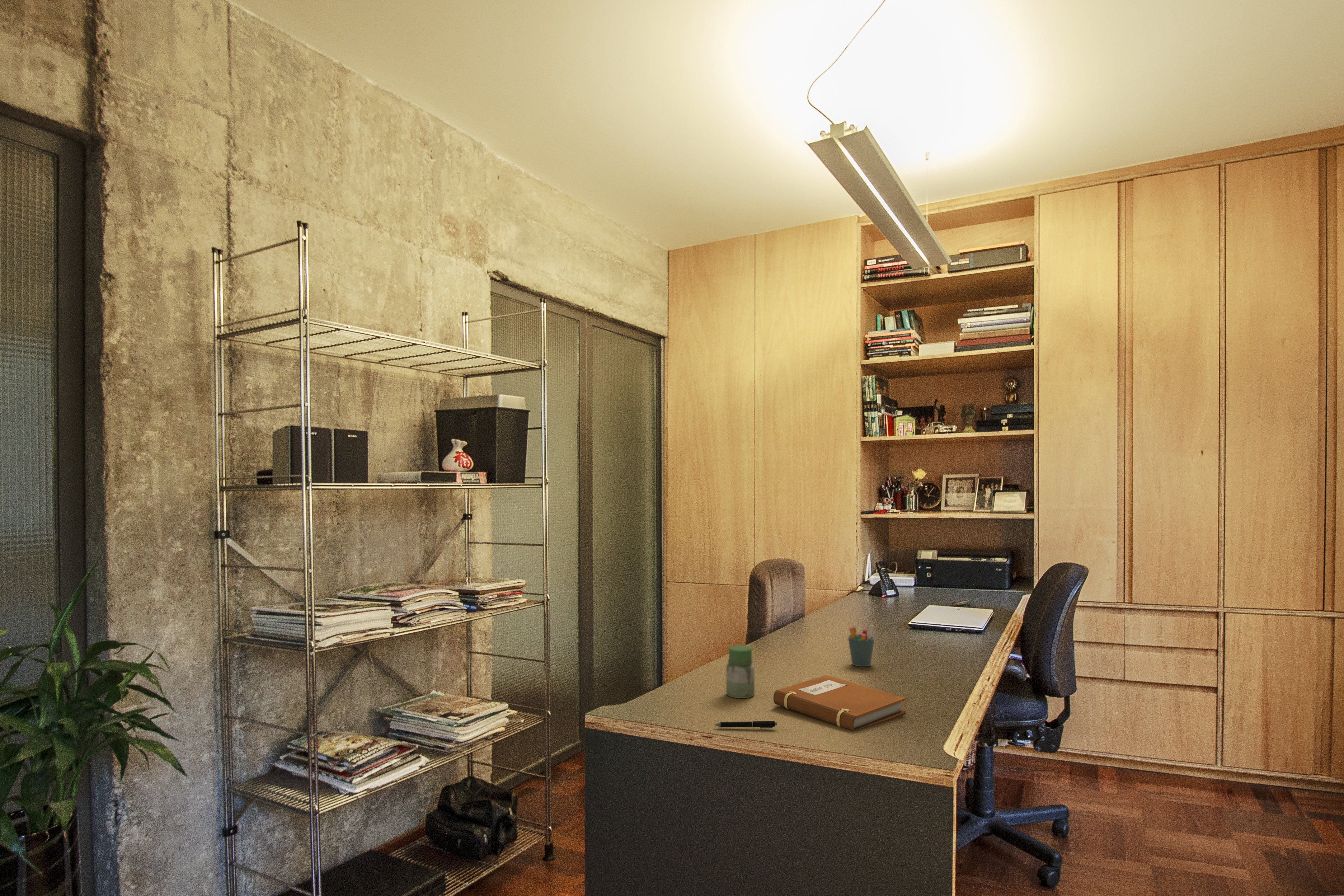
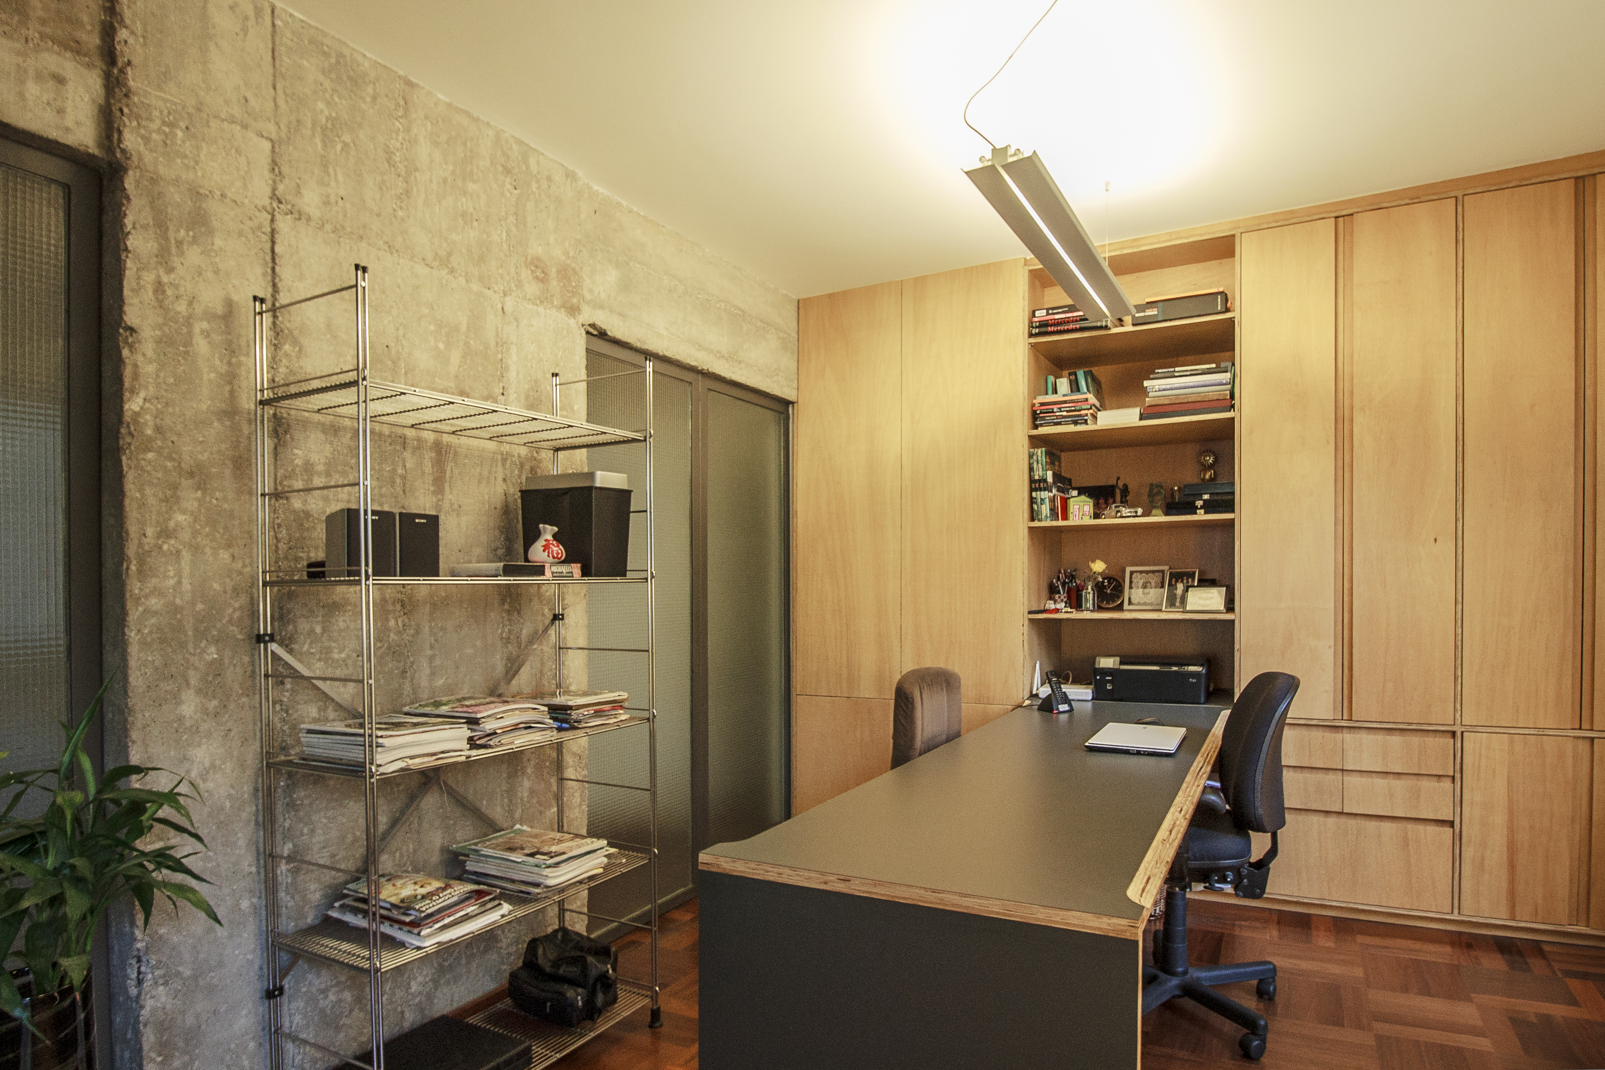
- jar (740, 671)
- notebook (836, 701)
- pen (745, 724)
- pen holder (861, 643)
